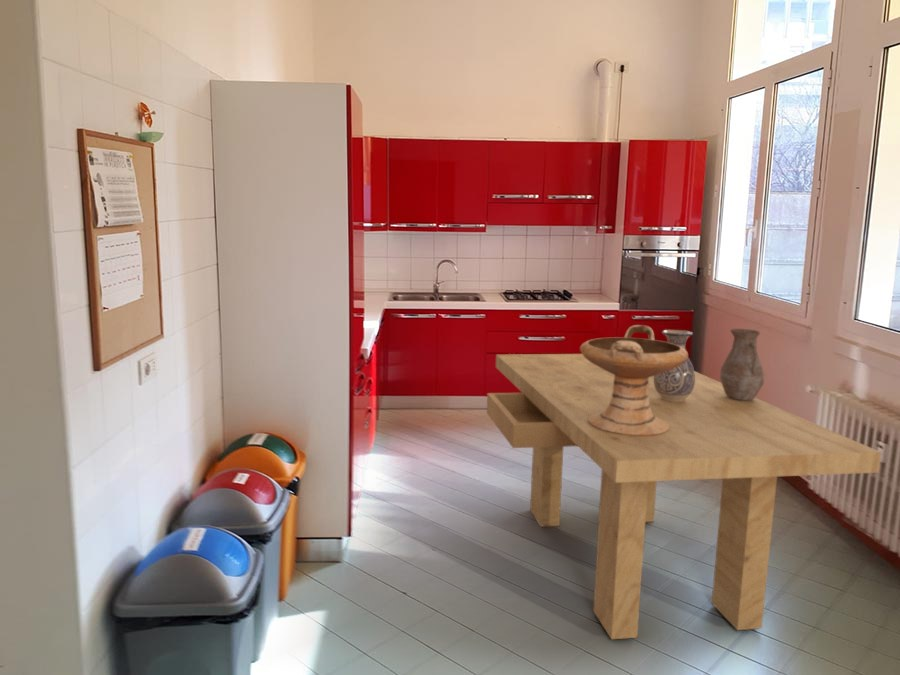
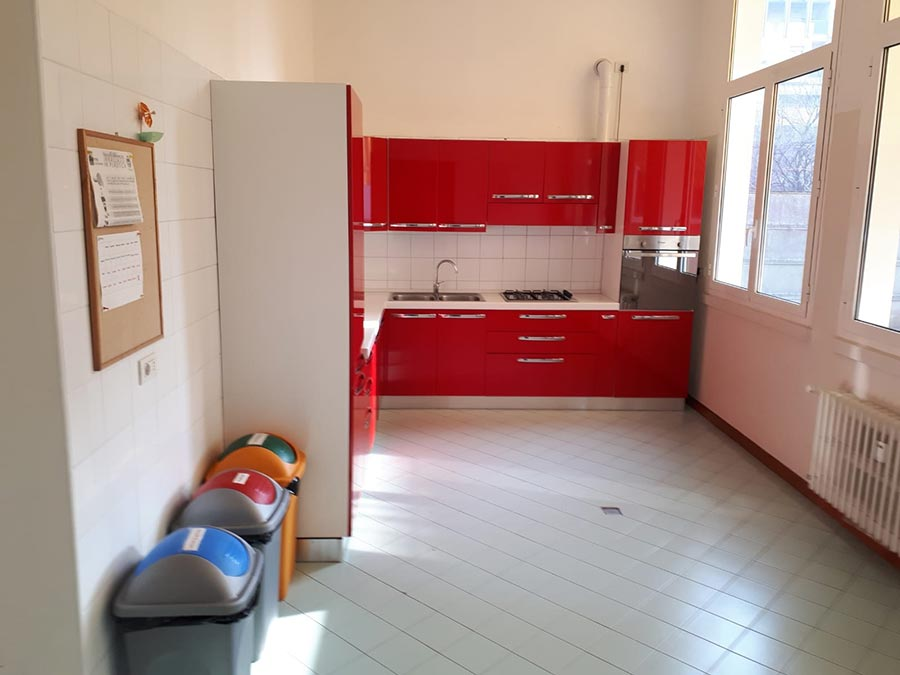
- dining table (616, 479)
- decorative bowl (631, 378)
- pitcher (743, 364)
- vase (676, 367)
